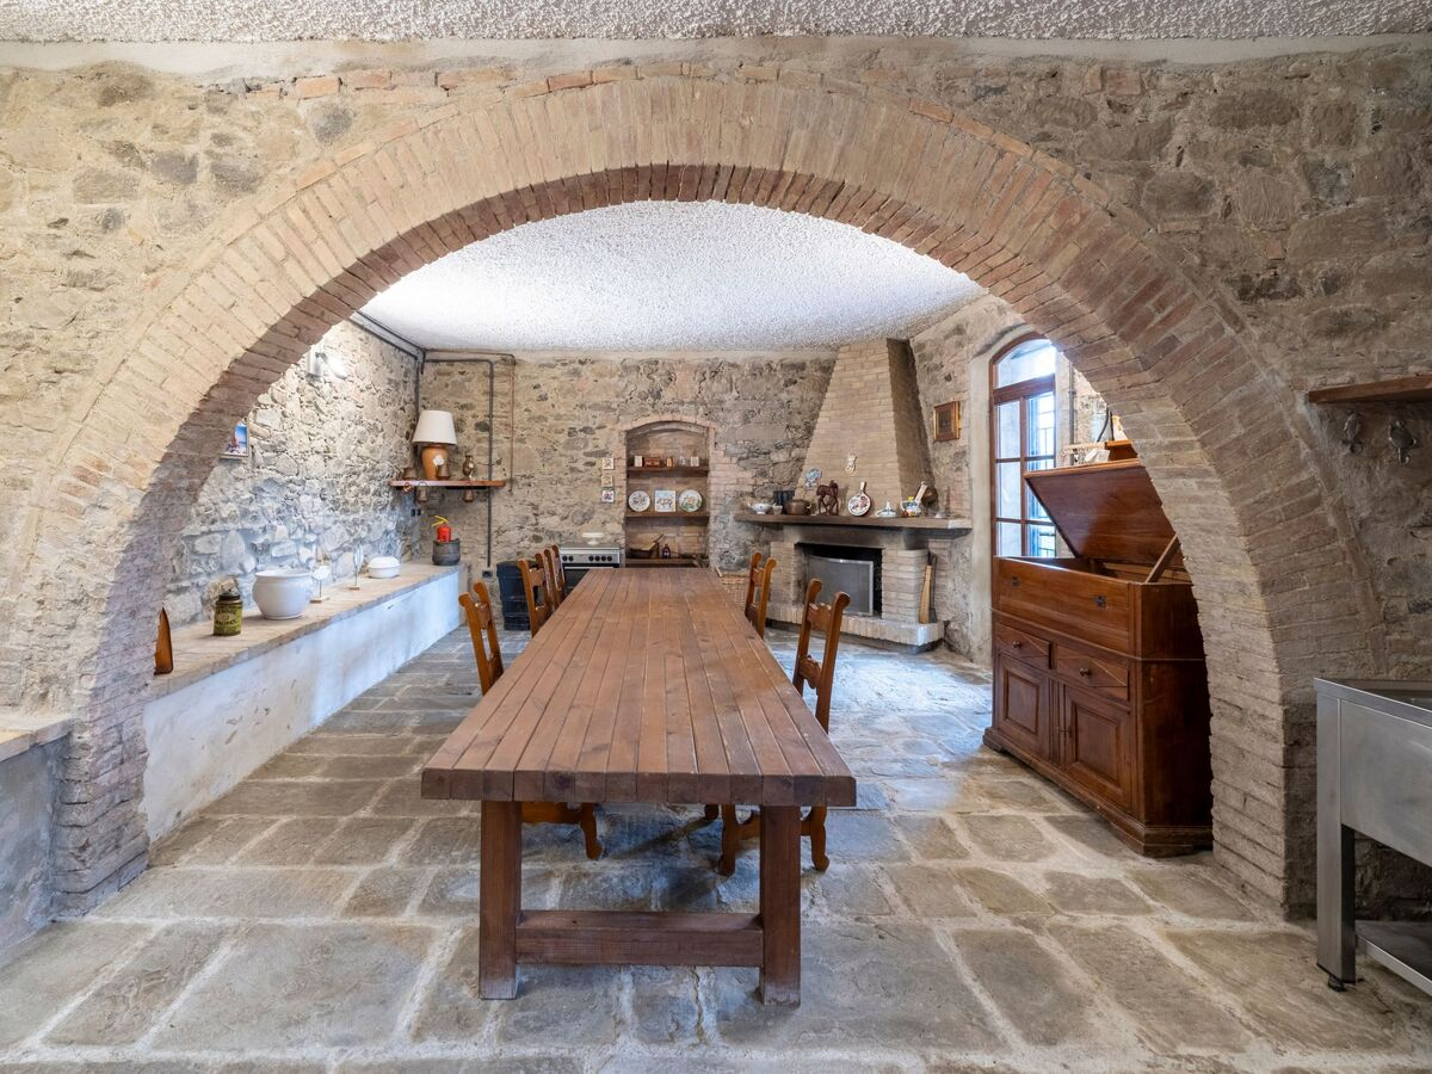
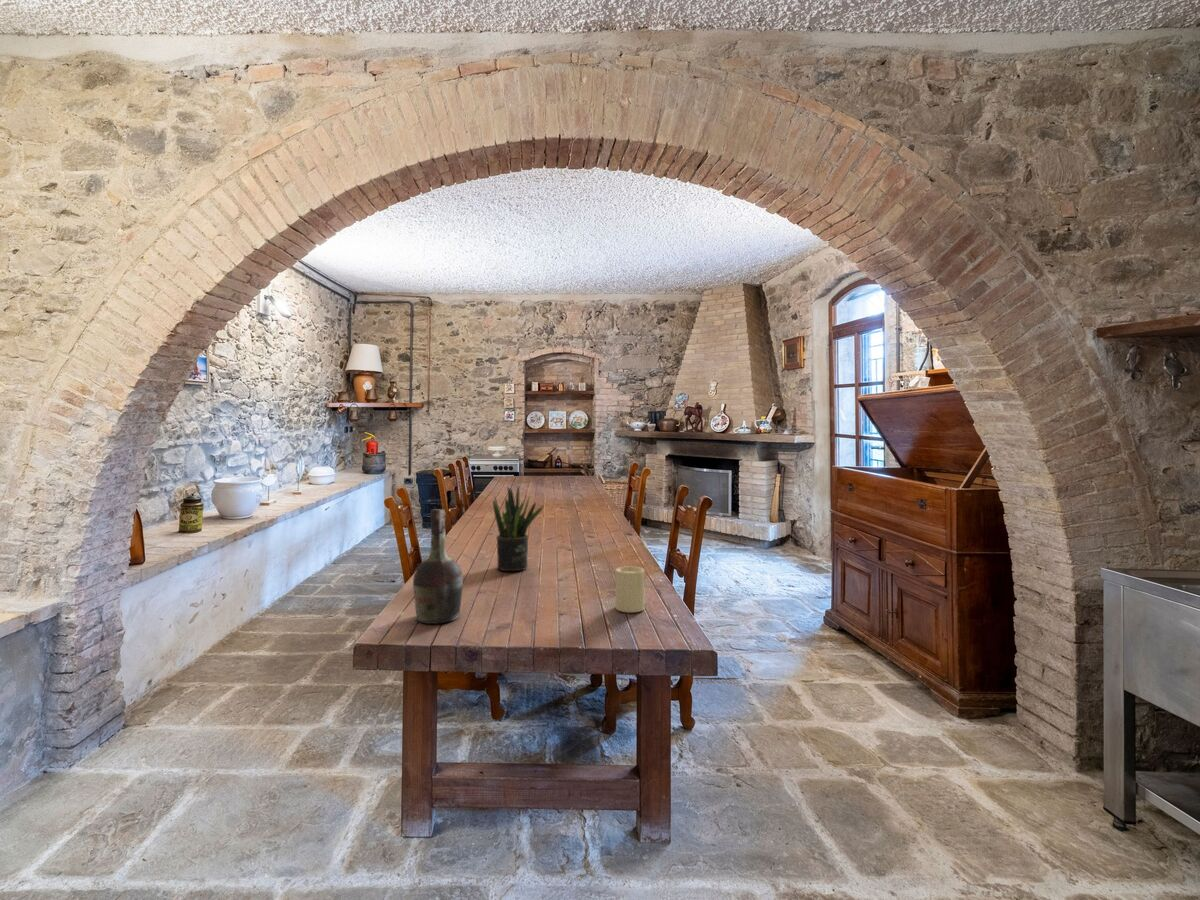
+ potted plant (516, 527)
+ cognac bottle (438, 563)
+ candle (630, 587)
